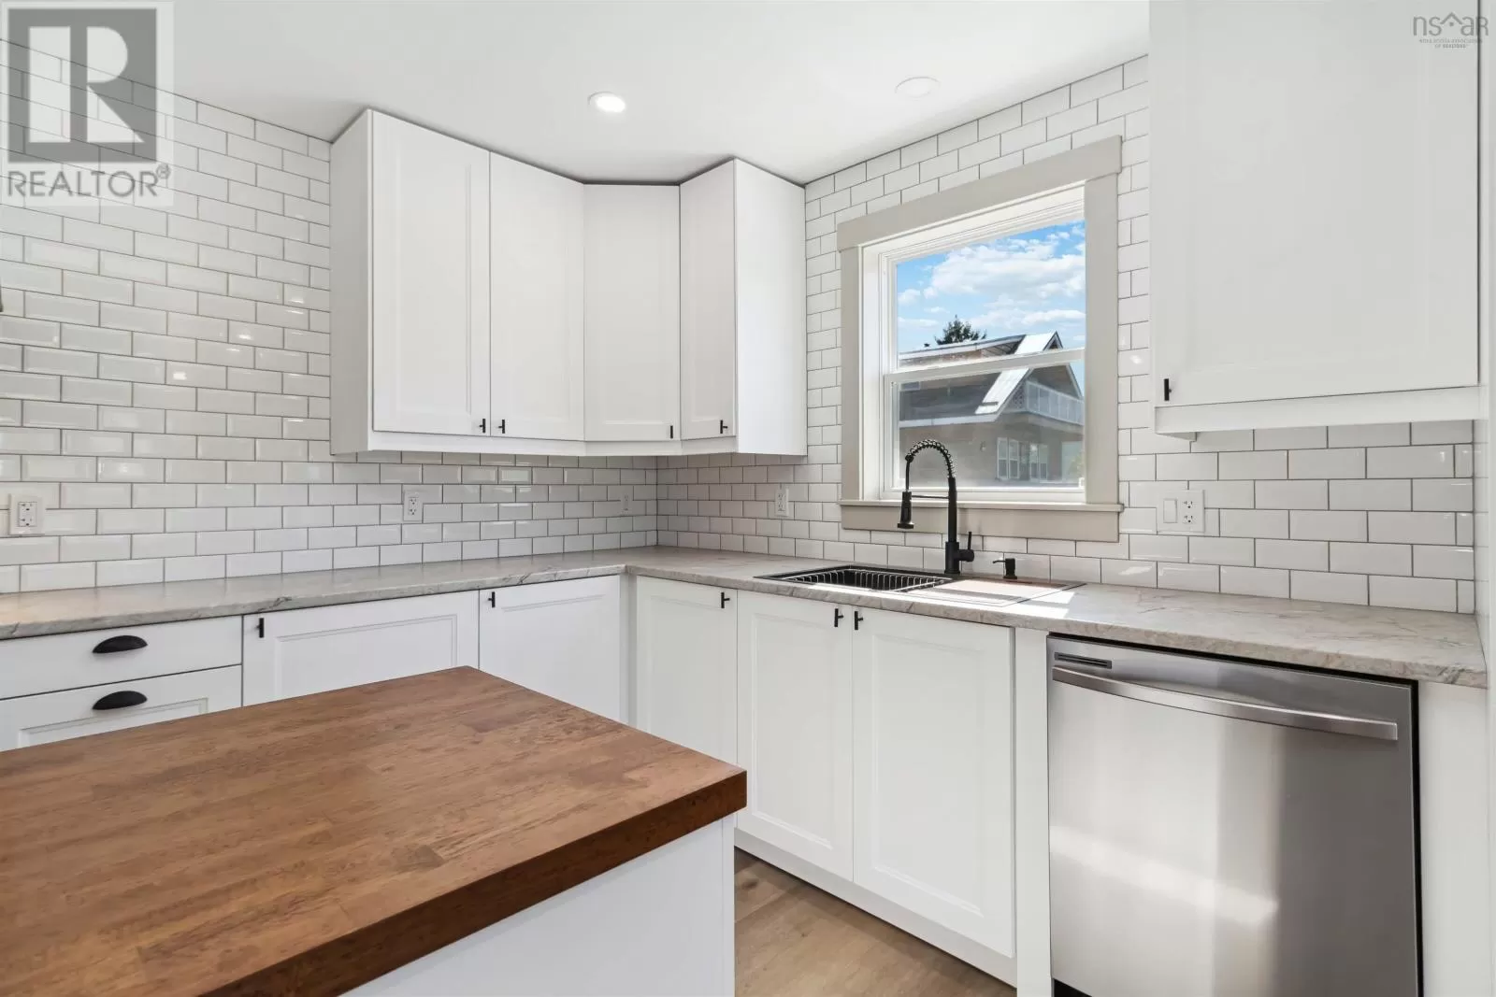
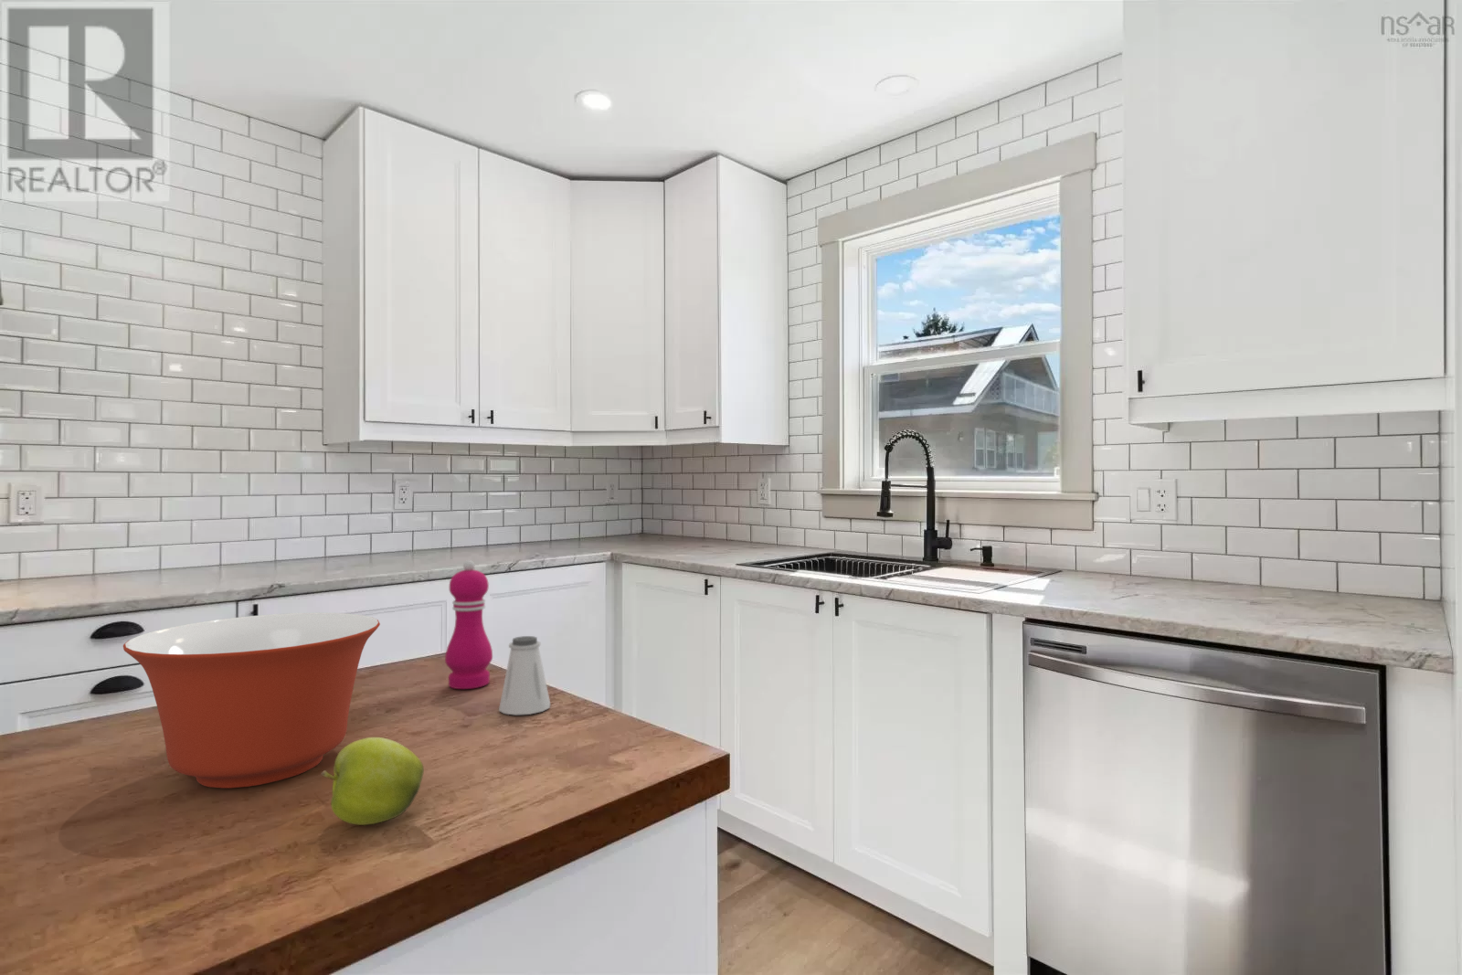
+ apple (374, 778)
+ pepper mill (469, 621)
+ mixing bowl (261, 699)
+ saltshaker (524, 672)
